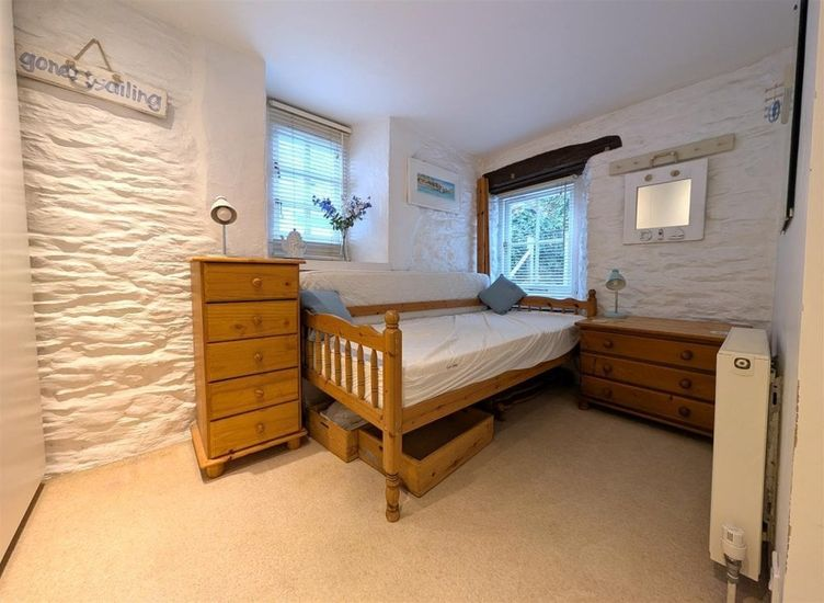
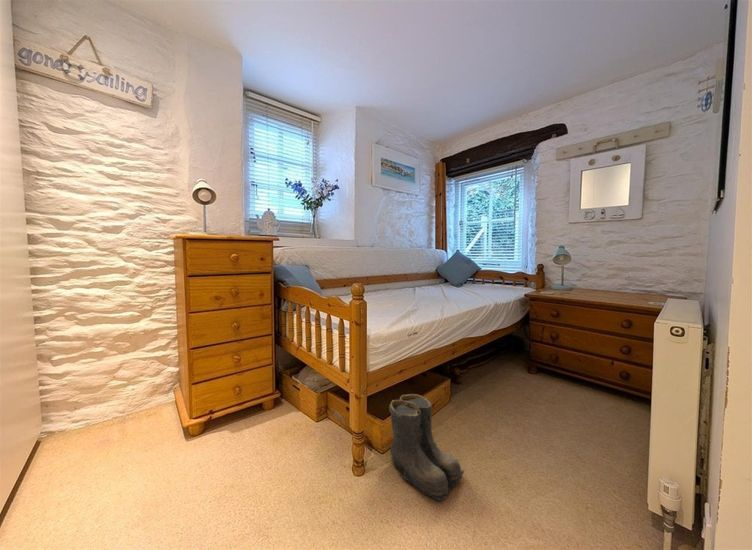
+ boots (423, 439)
